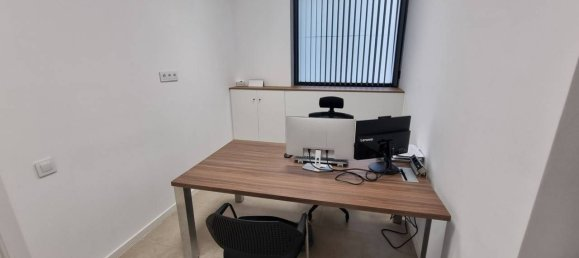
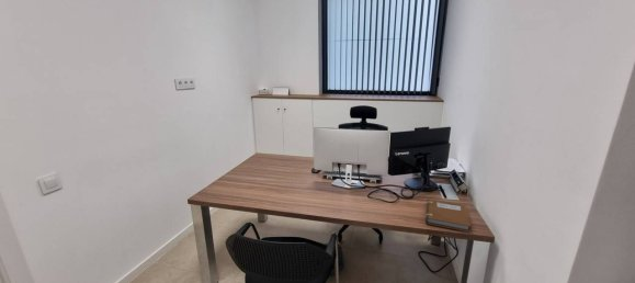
+ notebook (445, 213)
